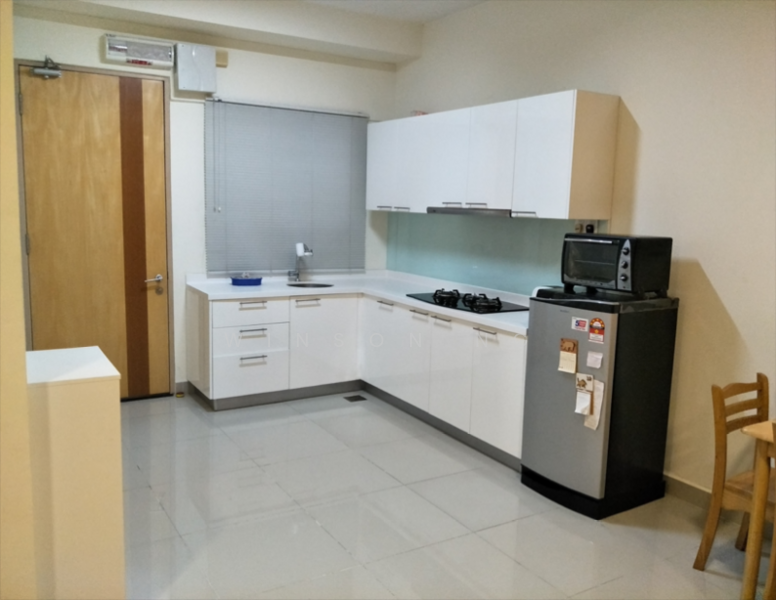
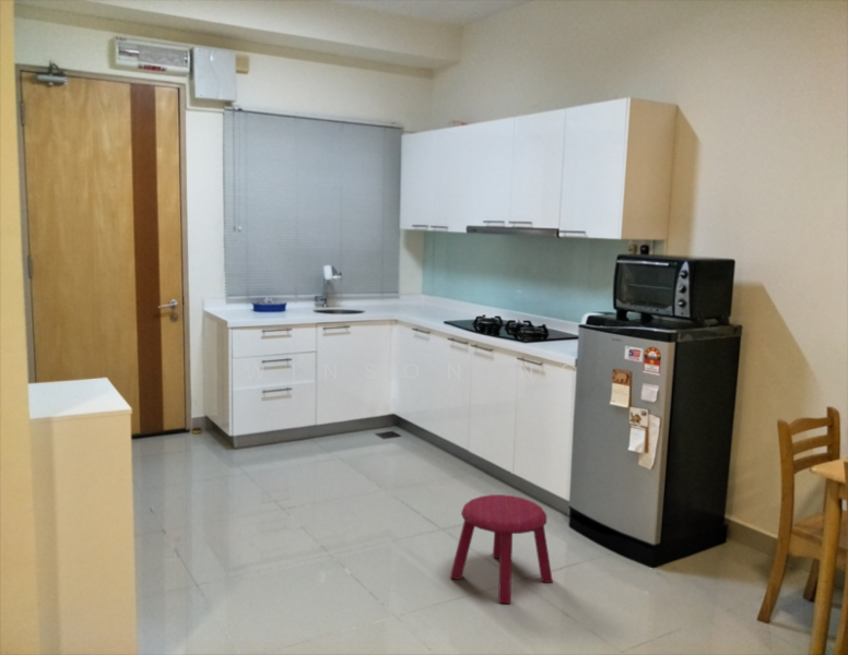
+ stool (503, 543)
